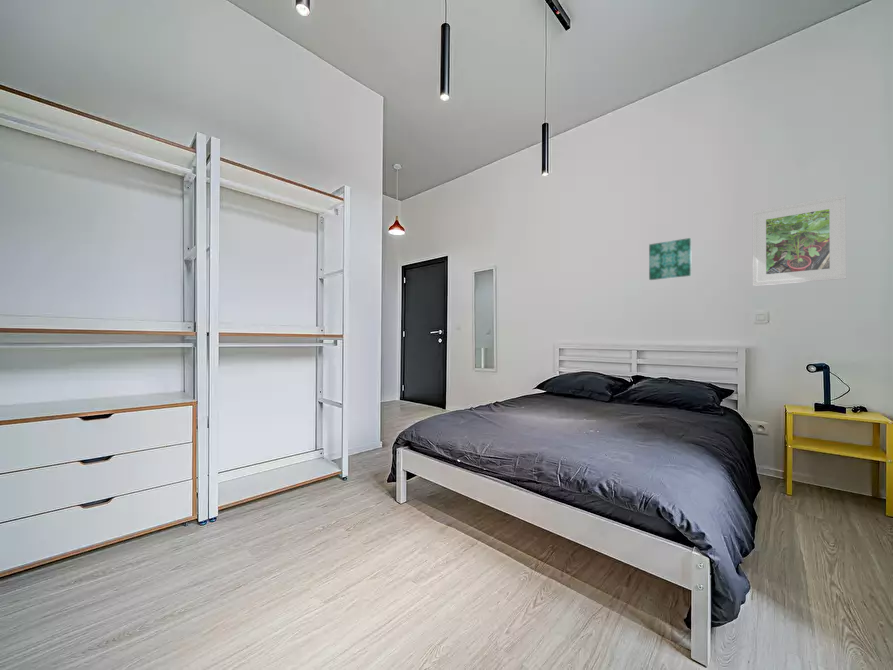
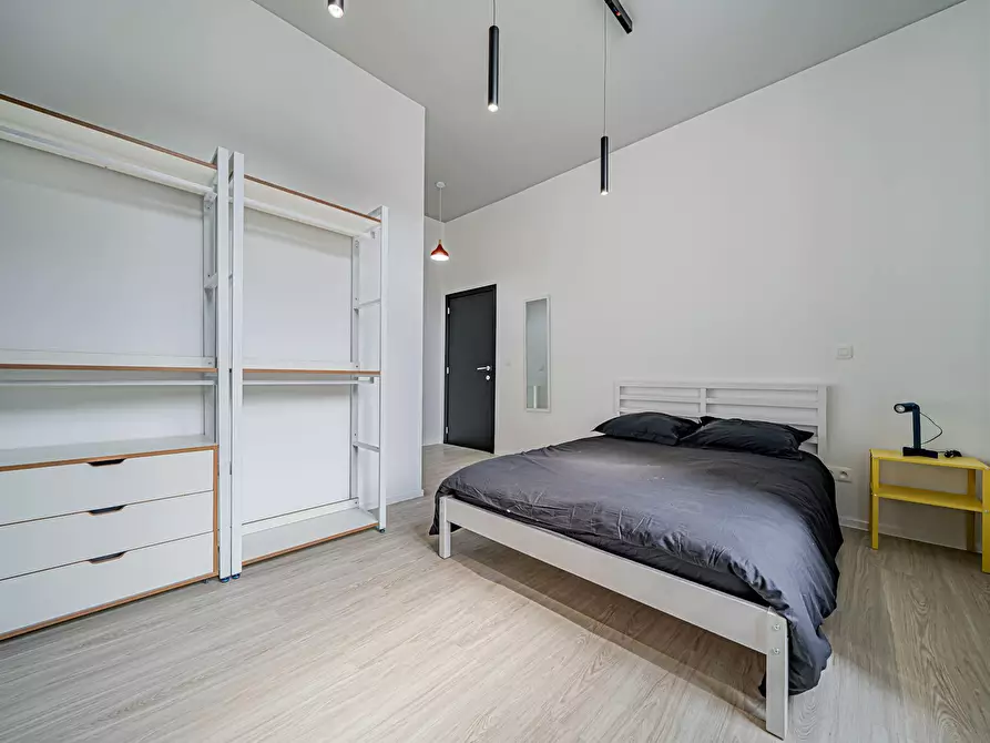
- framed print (796, 243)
- wall art (669, 259)
